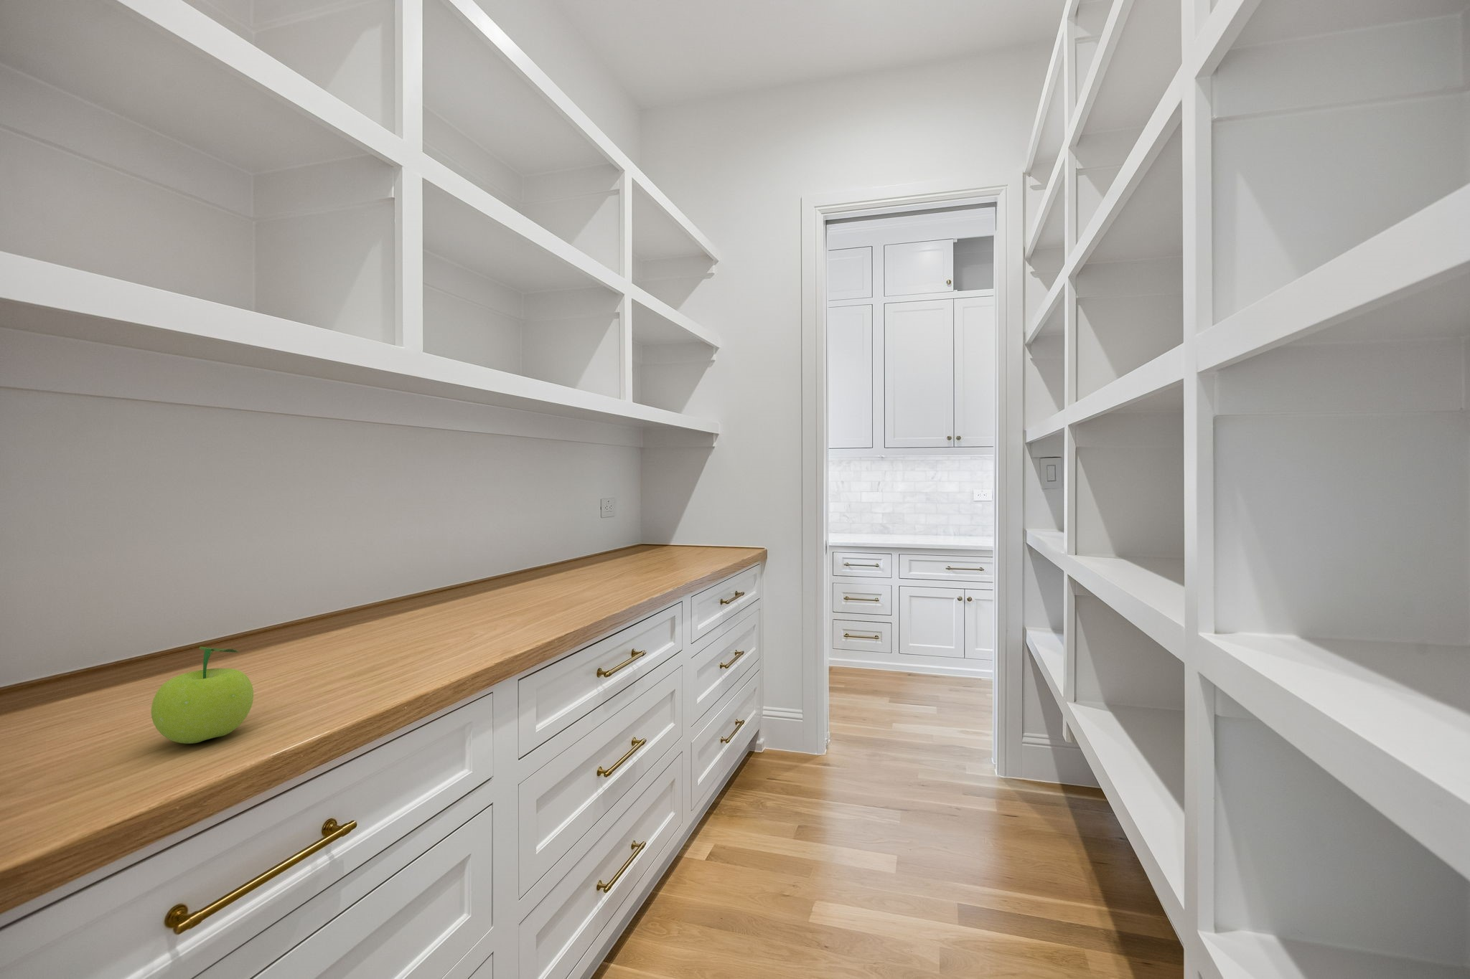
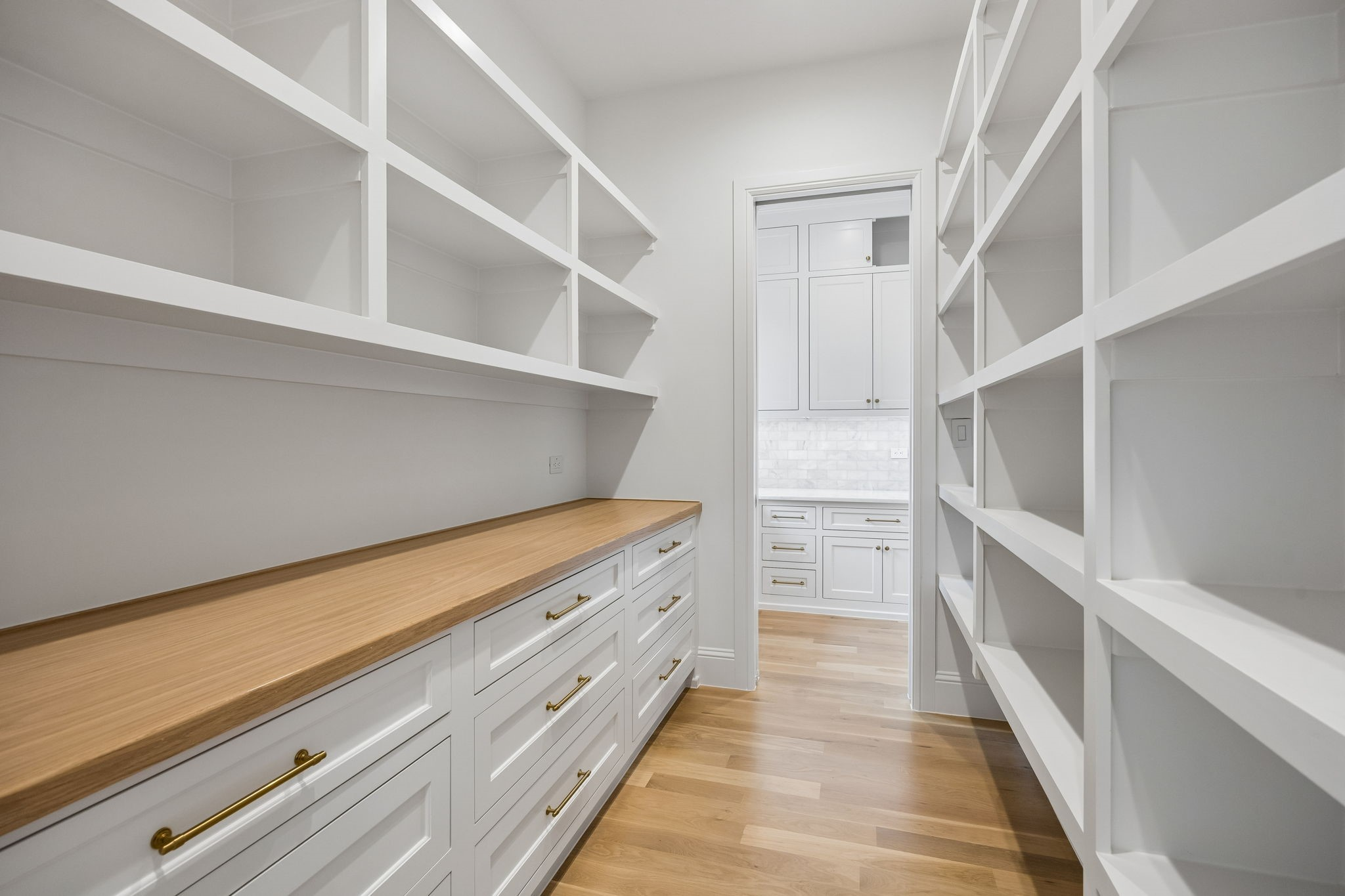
- fruit (212, 688)
